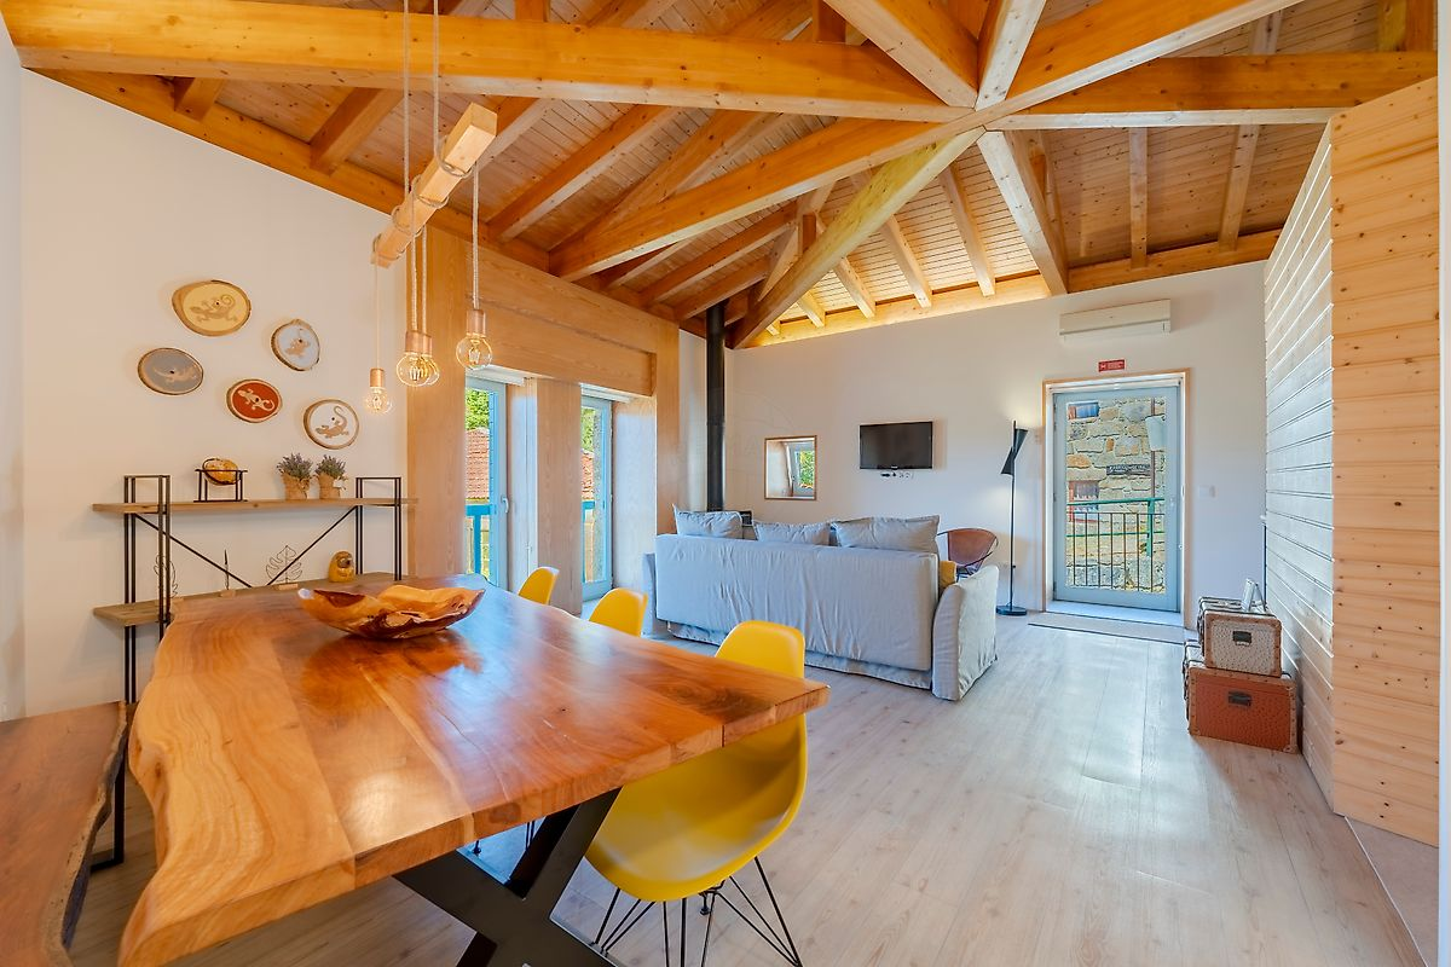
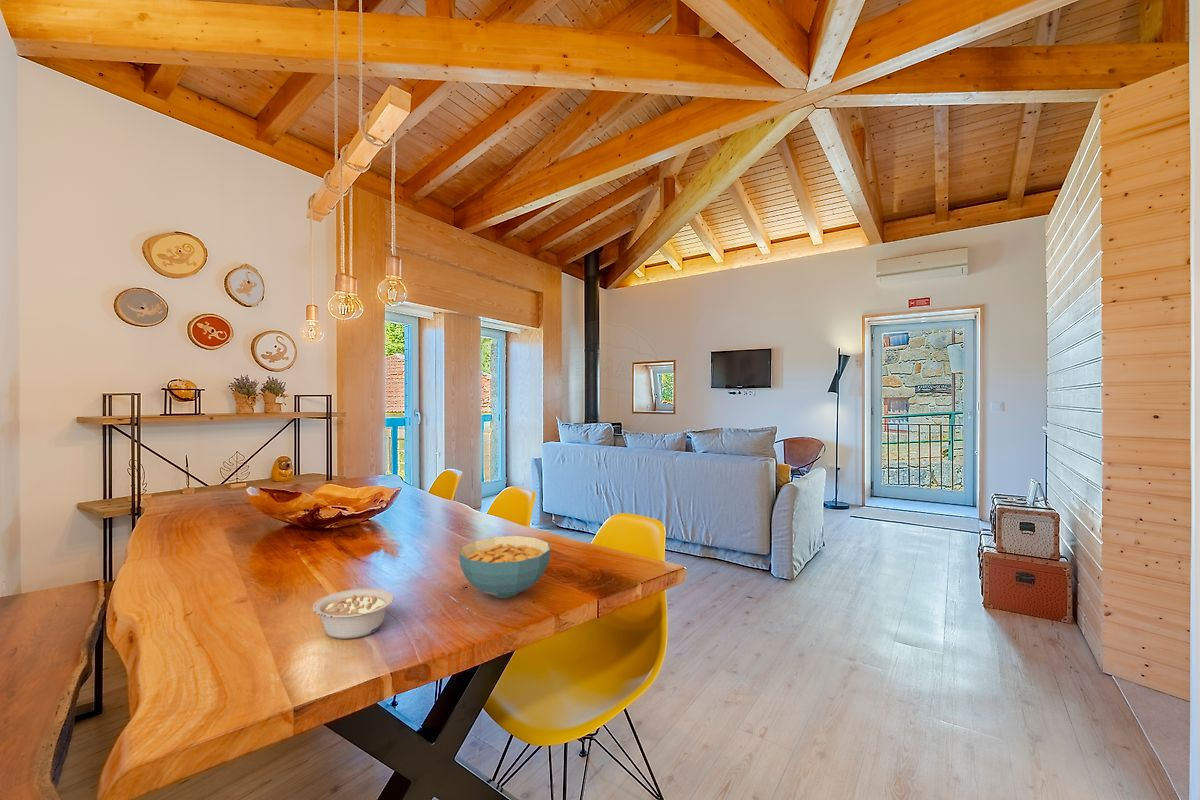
+ legume (356, 612)
+ cereal bowl (505, 570)
